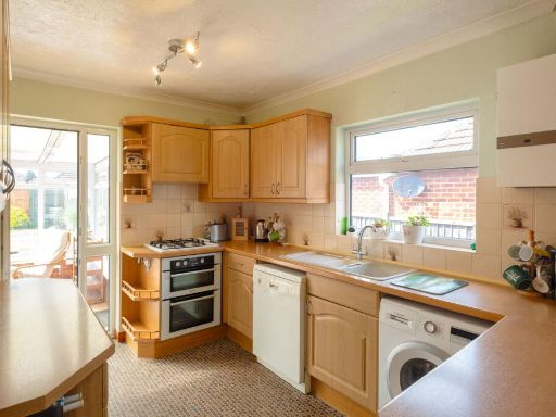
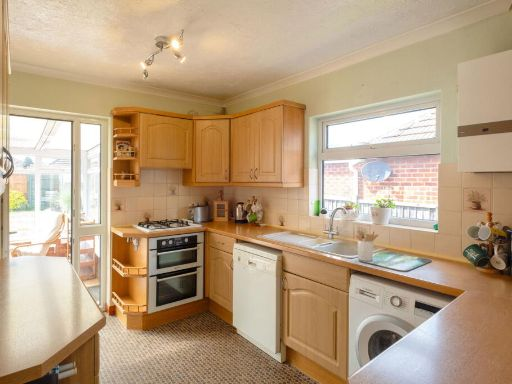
+ utensil holder (367, 245)
